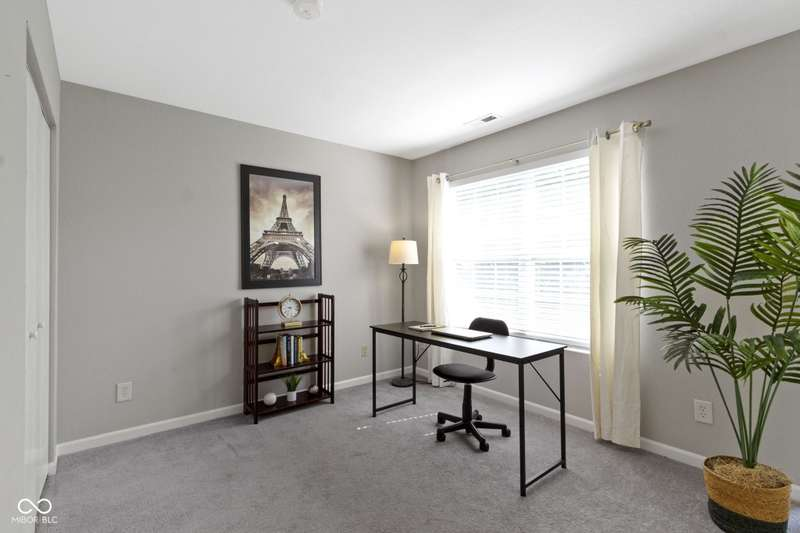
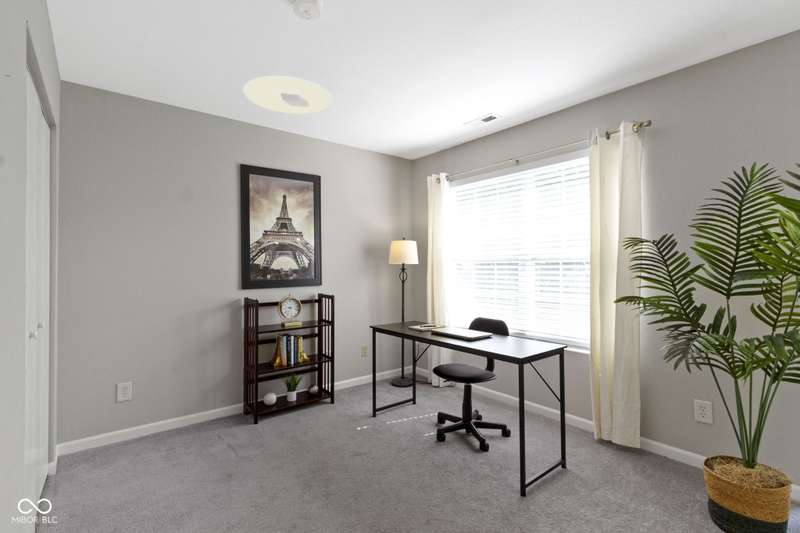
+ ceiling light (289, 93)
